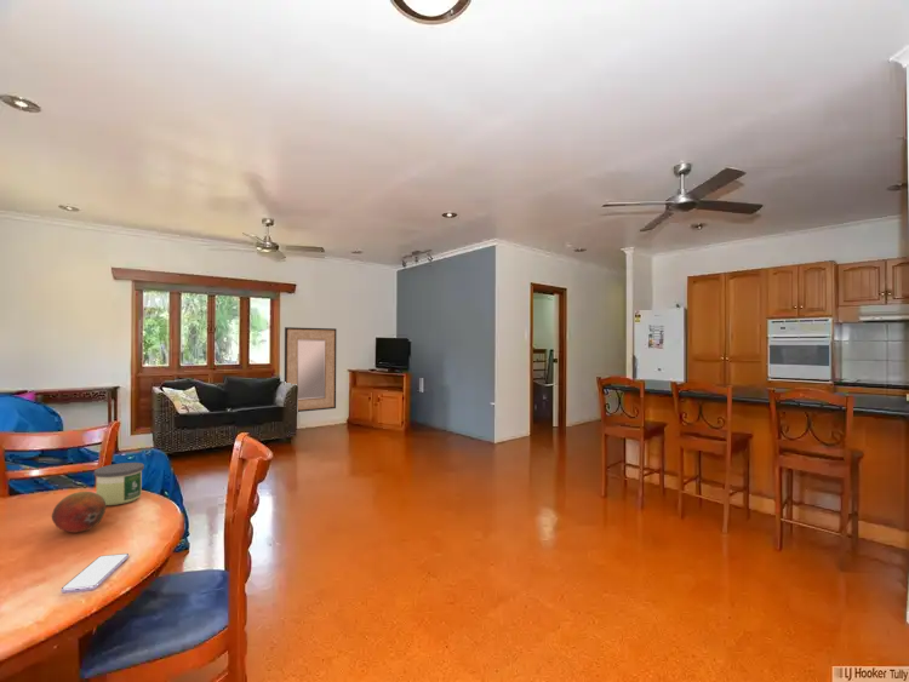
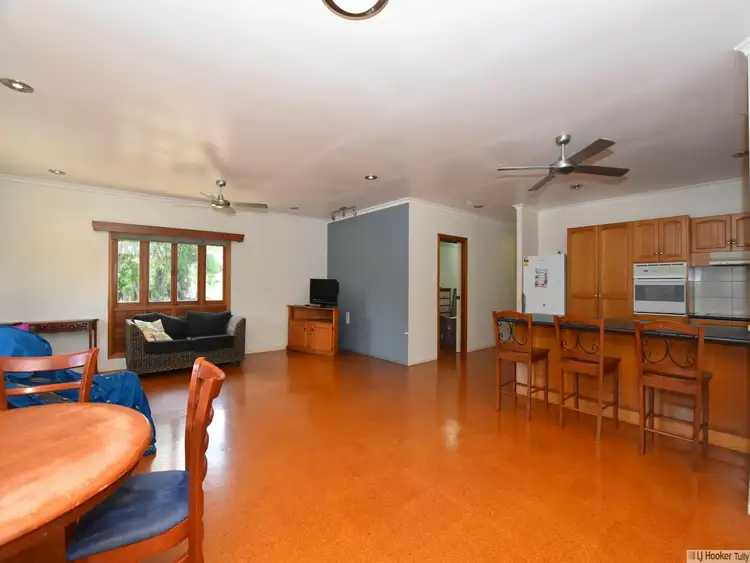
- home mirror (310, 368)
- candle (119, 483)
- fruit (79, 510)
- smartphone (97, 571)
